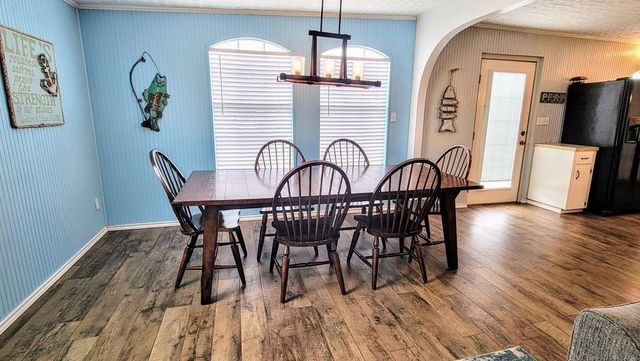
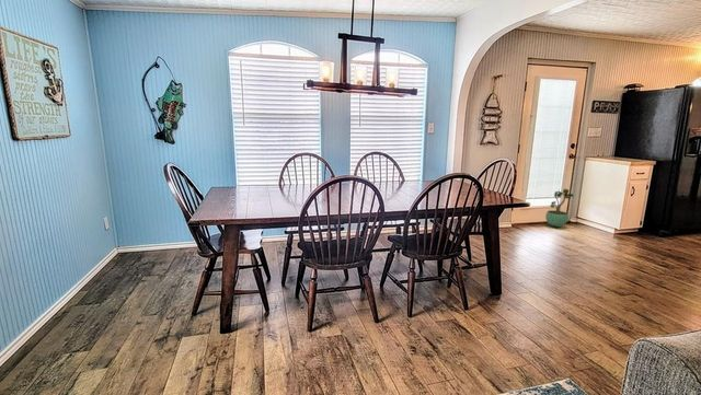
+ potted plant (559, 207)
